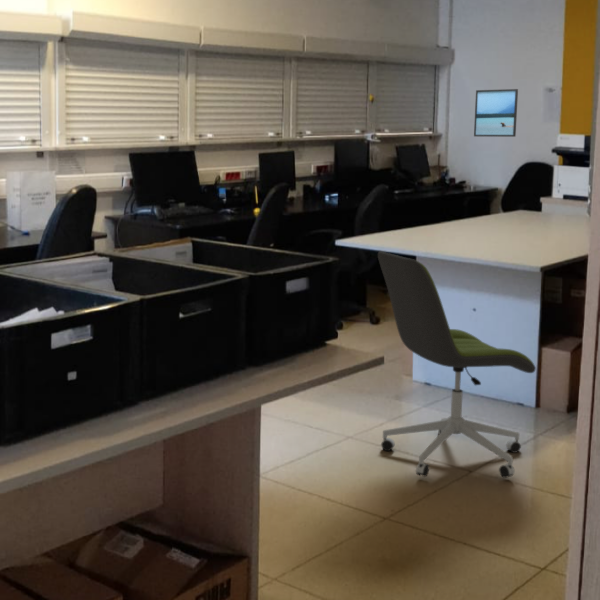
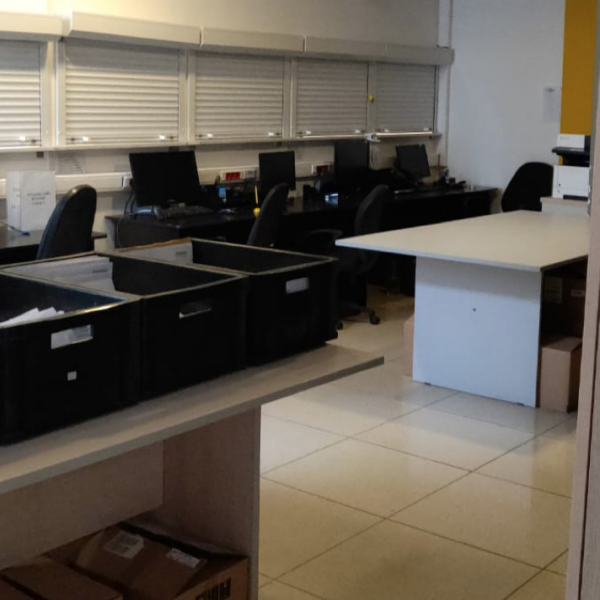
- office chair (458, 357)
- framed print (495, 113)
